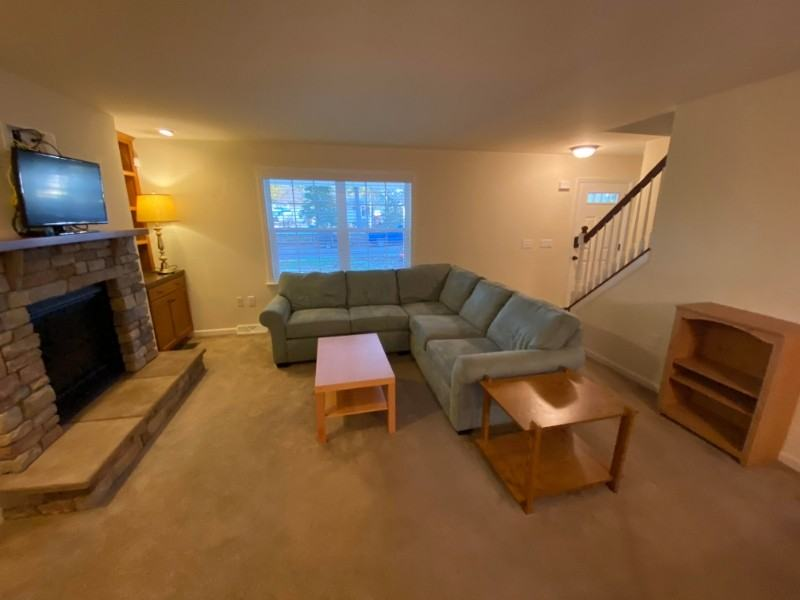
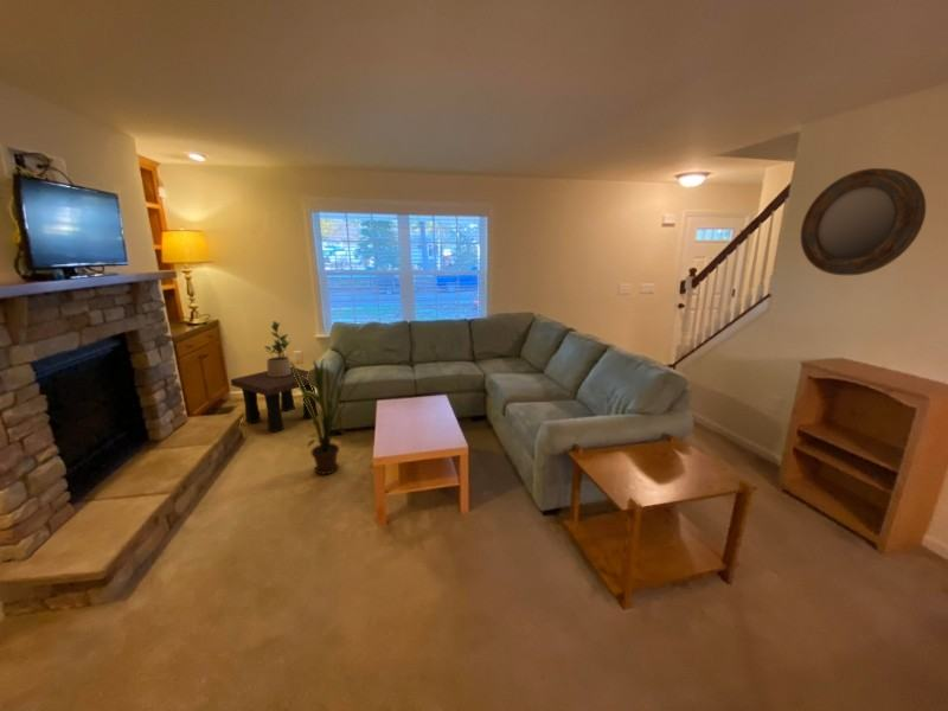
+ potted plant (277, 347)
+ house plant (327, 410)
+ side table (281, 397)
+ home mirror (854, 224)
